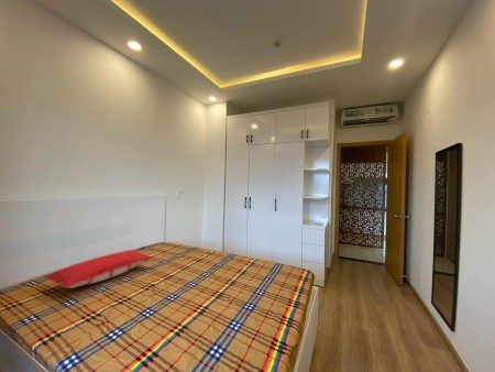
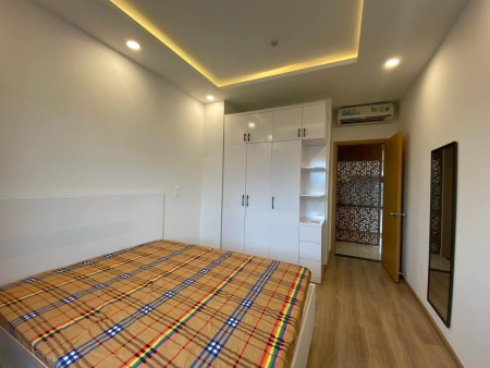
- pillow (105, 266)
